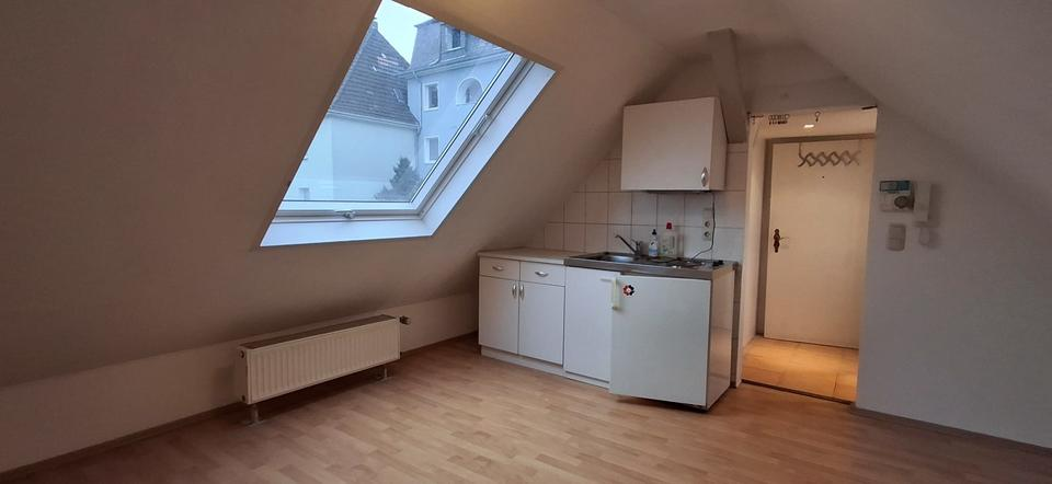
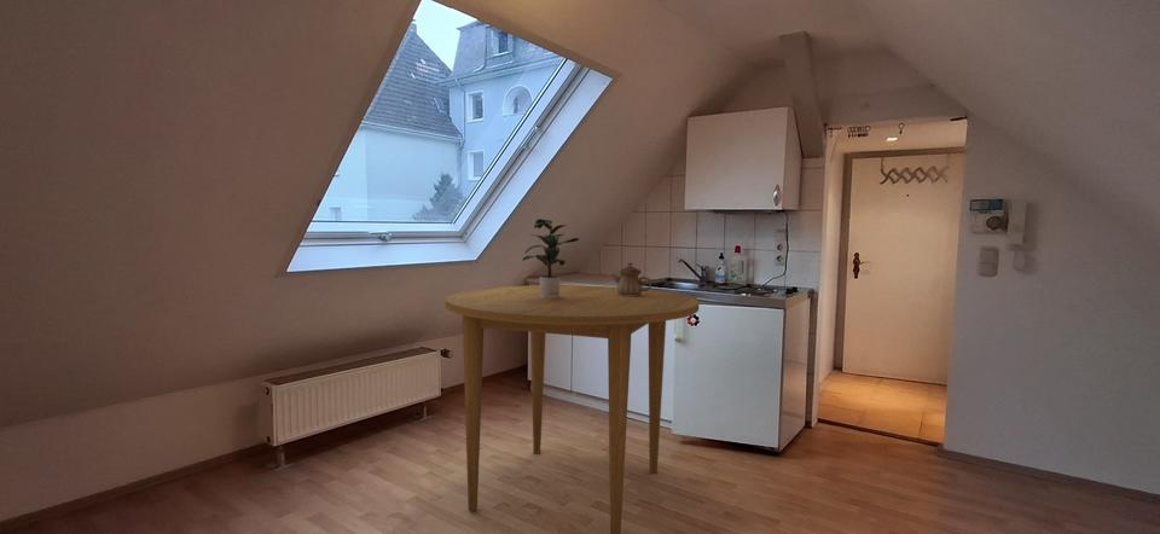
+ potted plant (550, 257)
+ teapot (631, 278)
+ dining table (543, 389)
